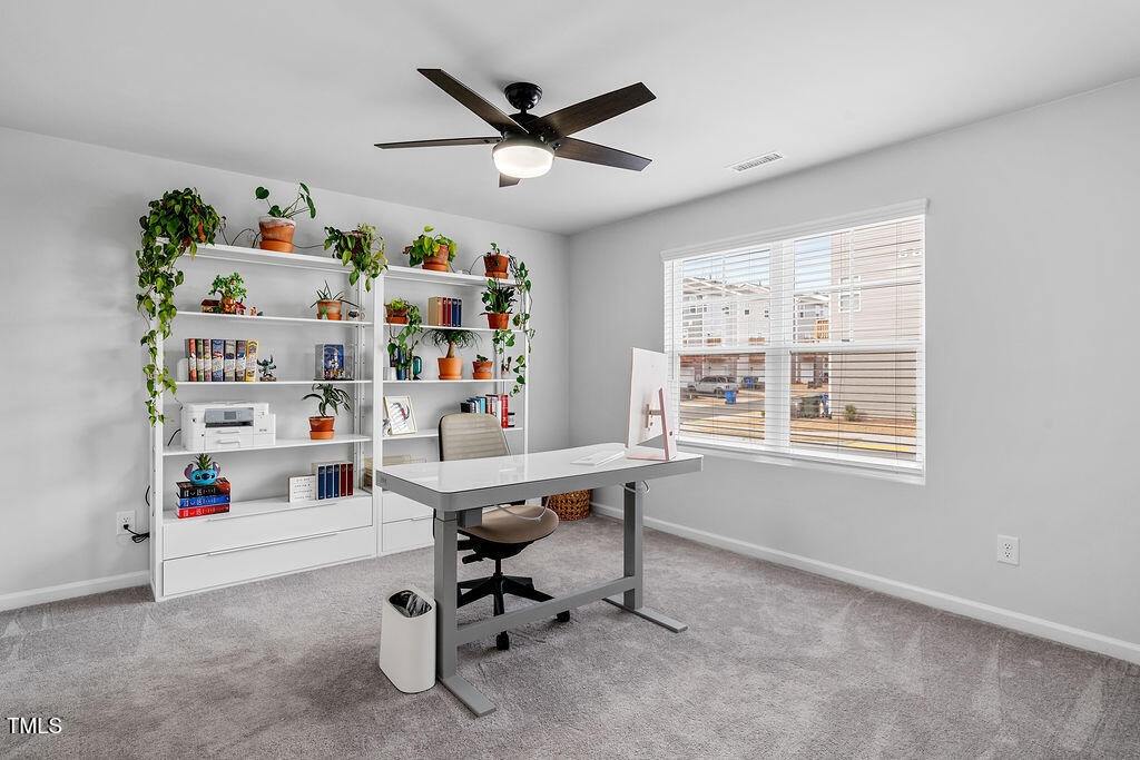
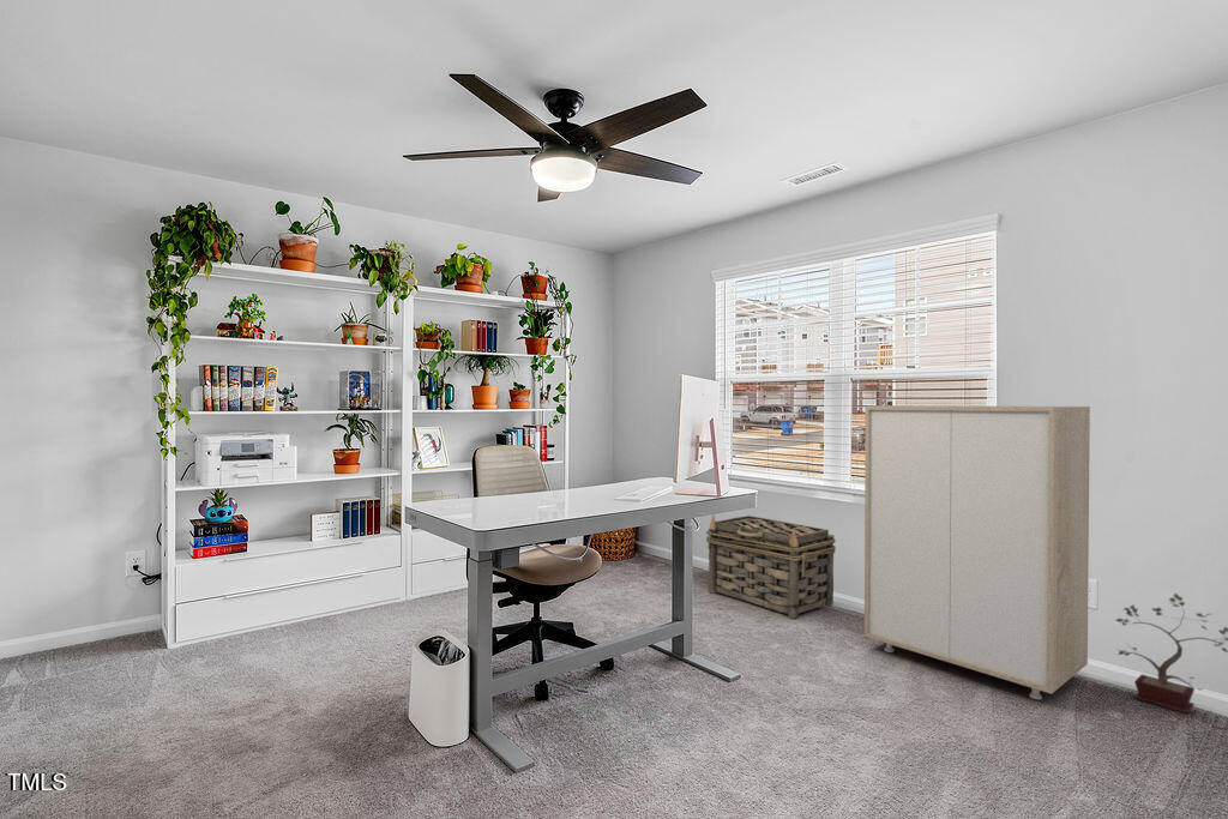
+ potted plant (1179, 652)
+ storage cabinet (971, 535)
+ basket (768, 558)
